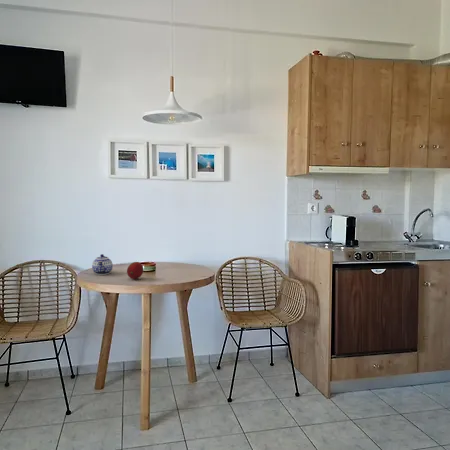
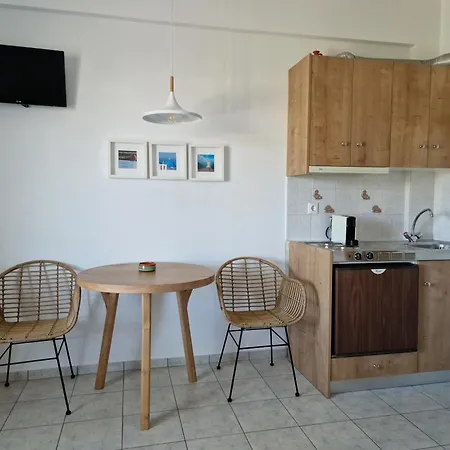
- teapot (102, 263)
- fruit (135, 270)
